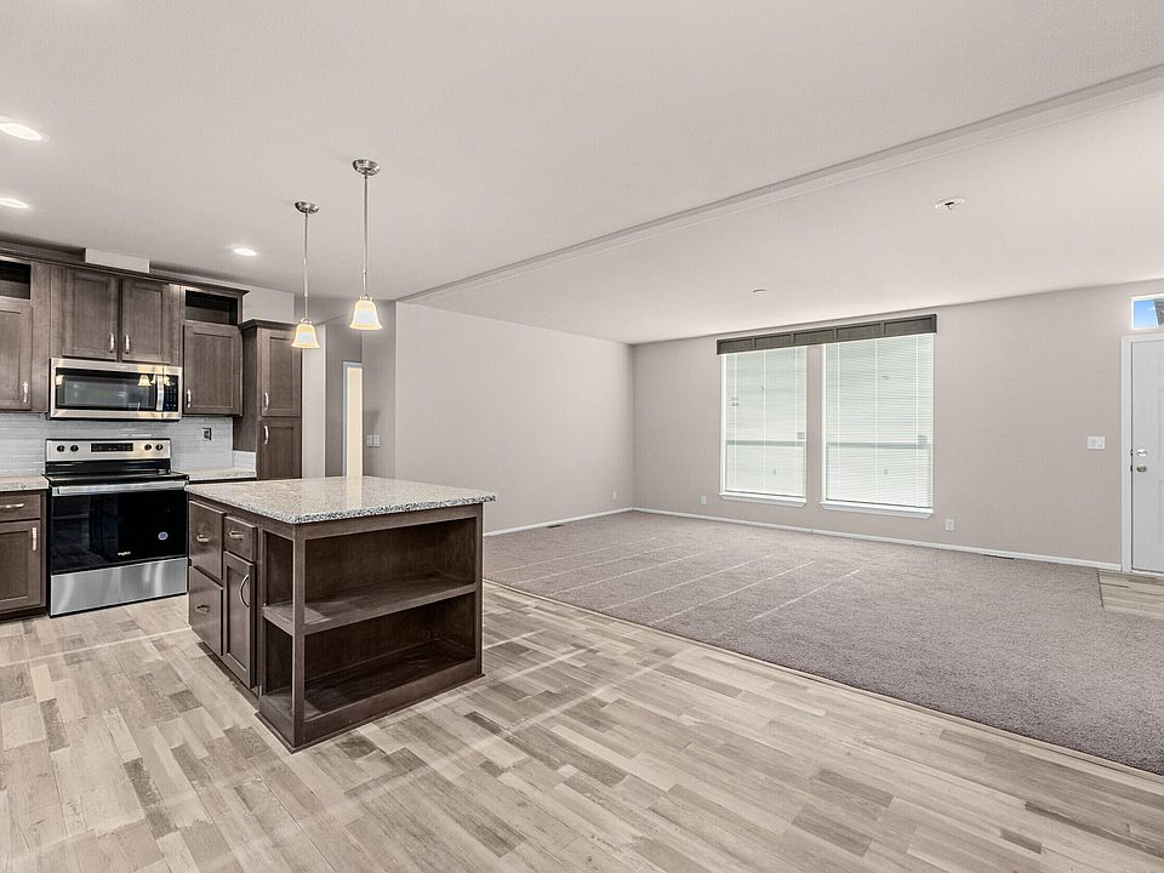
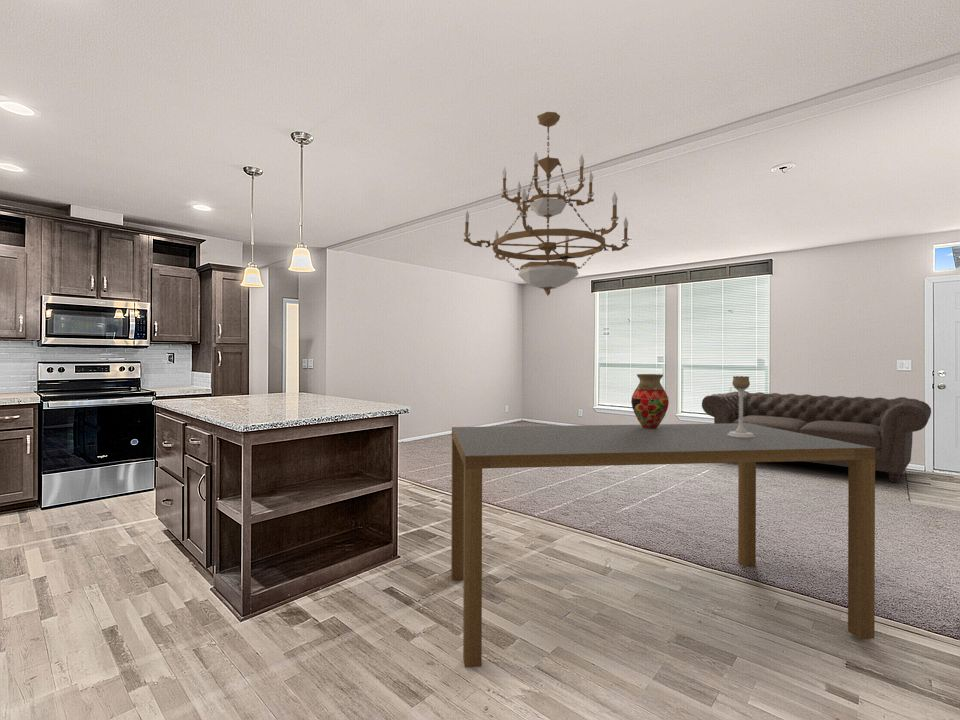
+ chandelier (548, 206)
+ sofa (808, 429)
+ dining table (608, 558)
+ vase (649, 400)
+ candle holder (740, 405)
